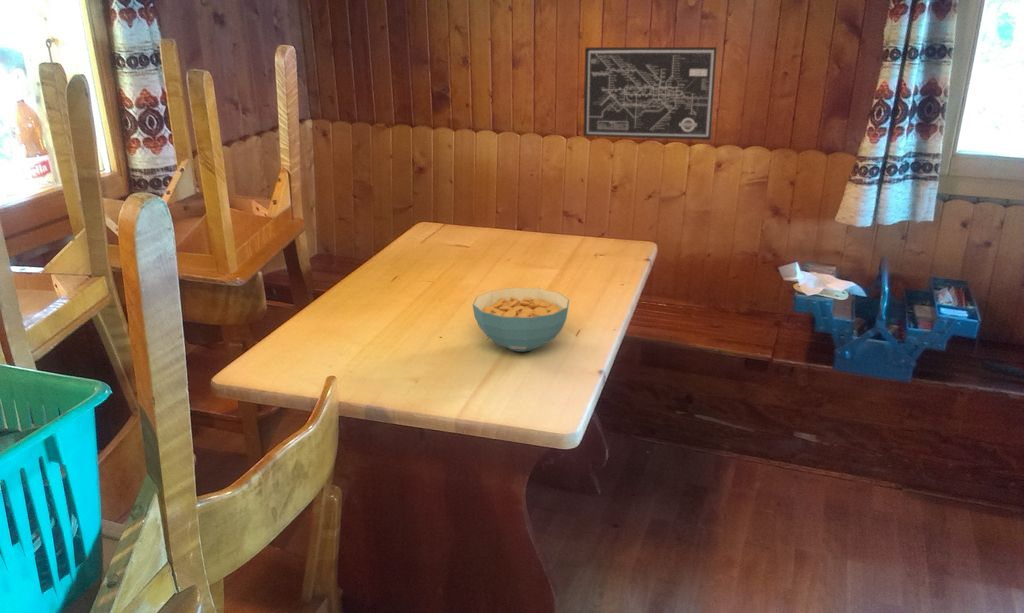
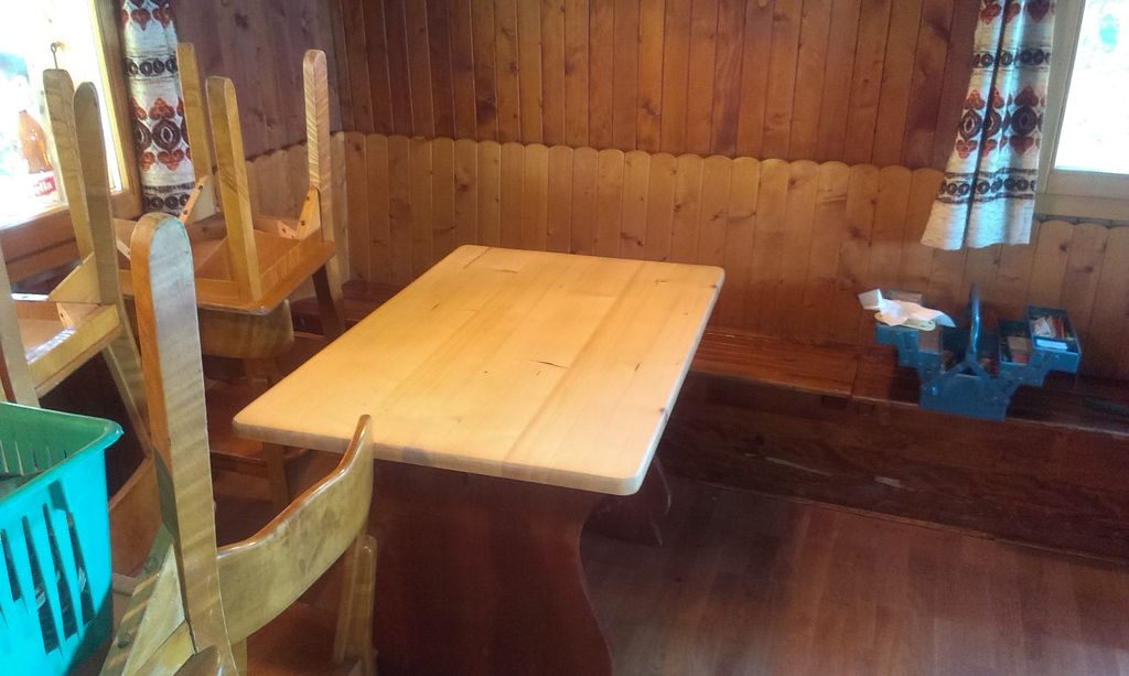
- cereal bowl (521, 324)
- wall art (647, 93)
